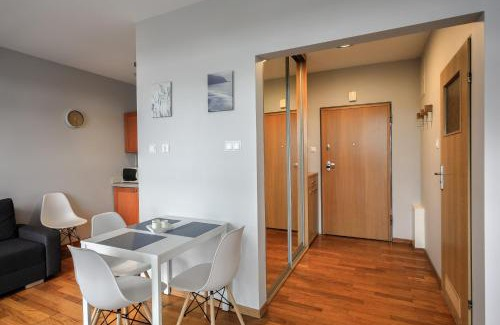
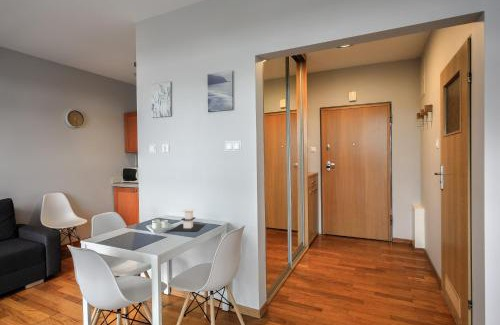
+ architectural model (188, 218)
